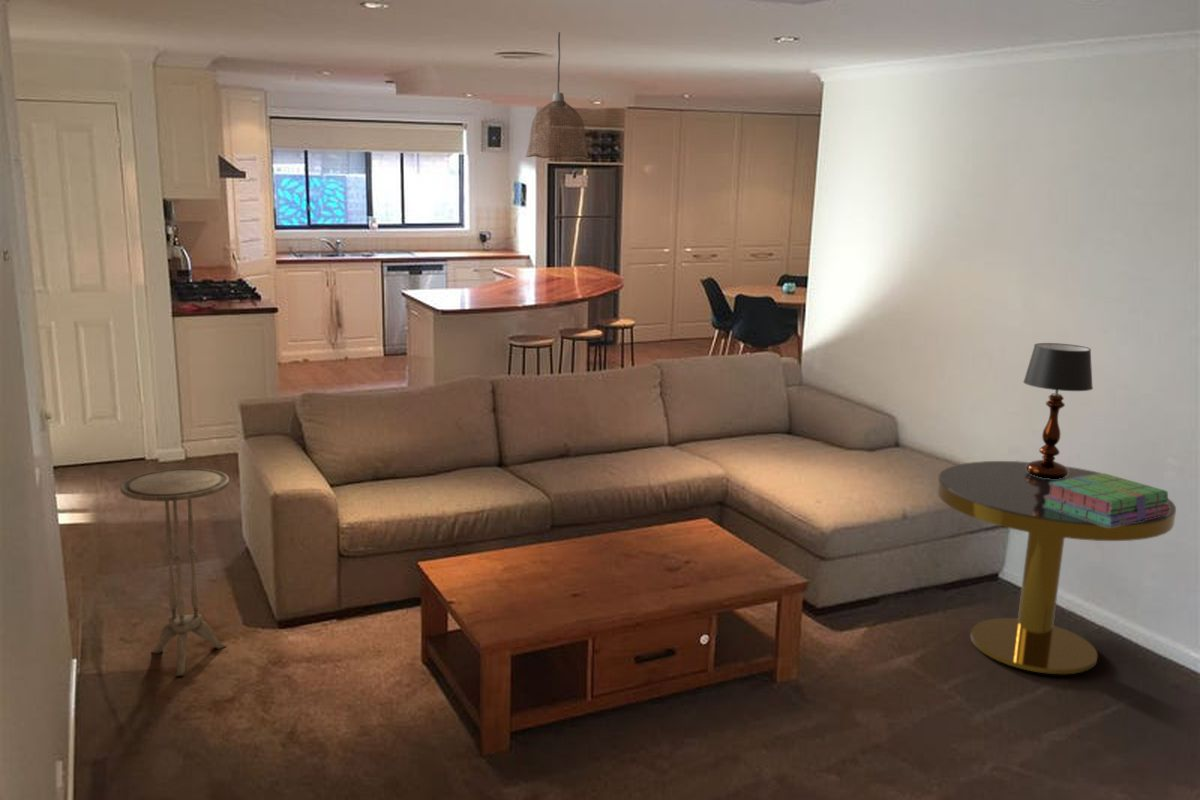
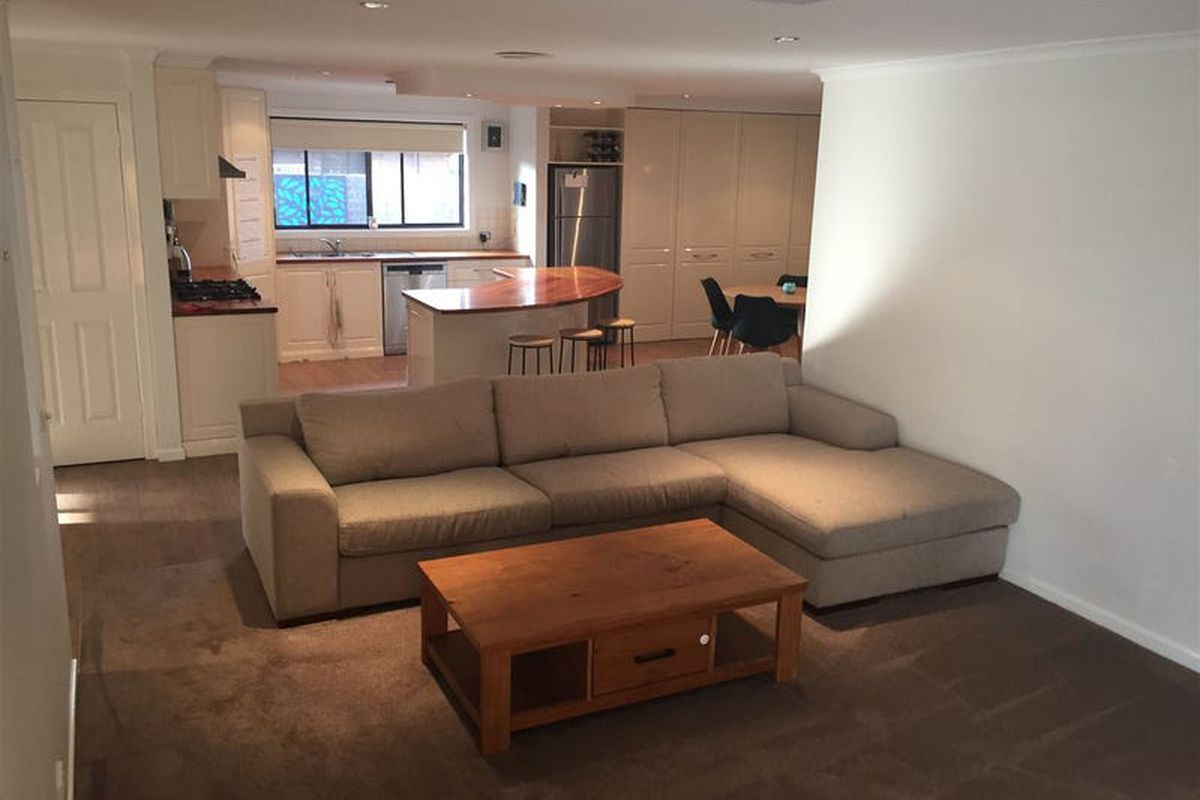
- pendant lamp (558, 95)
- side table (180, 571)
- stack of books (1106, 498)
- table lamp (1054, 411)
- side table (1041, 570)
